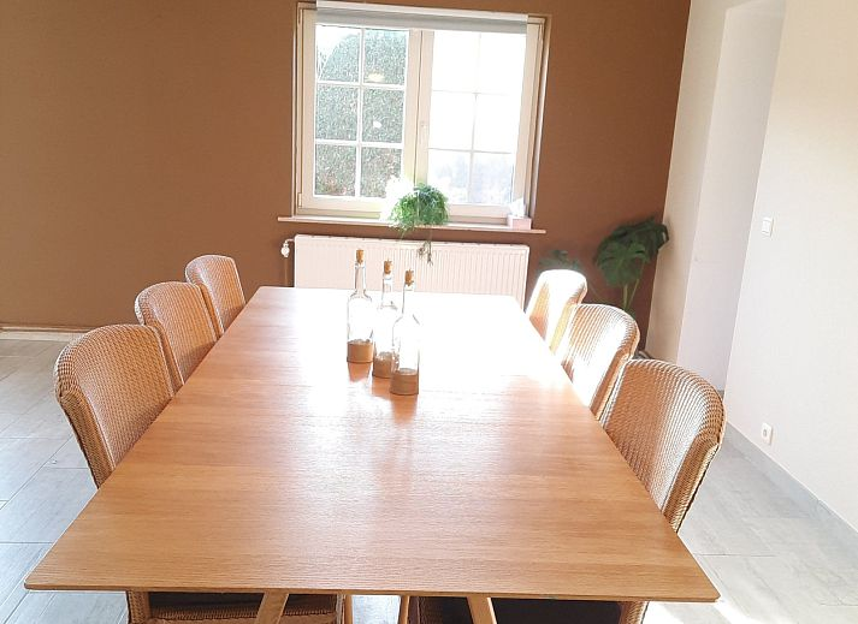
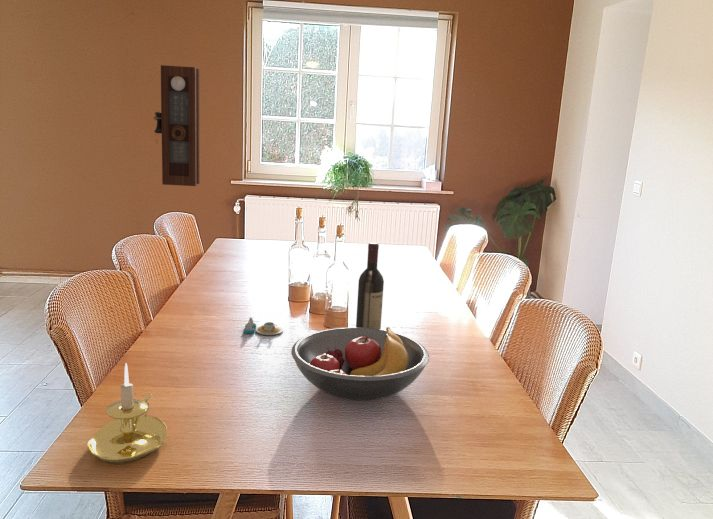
+ candle holder (130, 401)
+ fruit bowl (359, 363)
+ salt and pepper shaker set (263, 325)
+ pendulum clock (175, 126)
+ wine bottle (370, 292)
